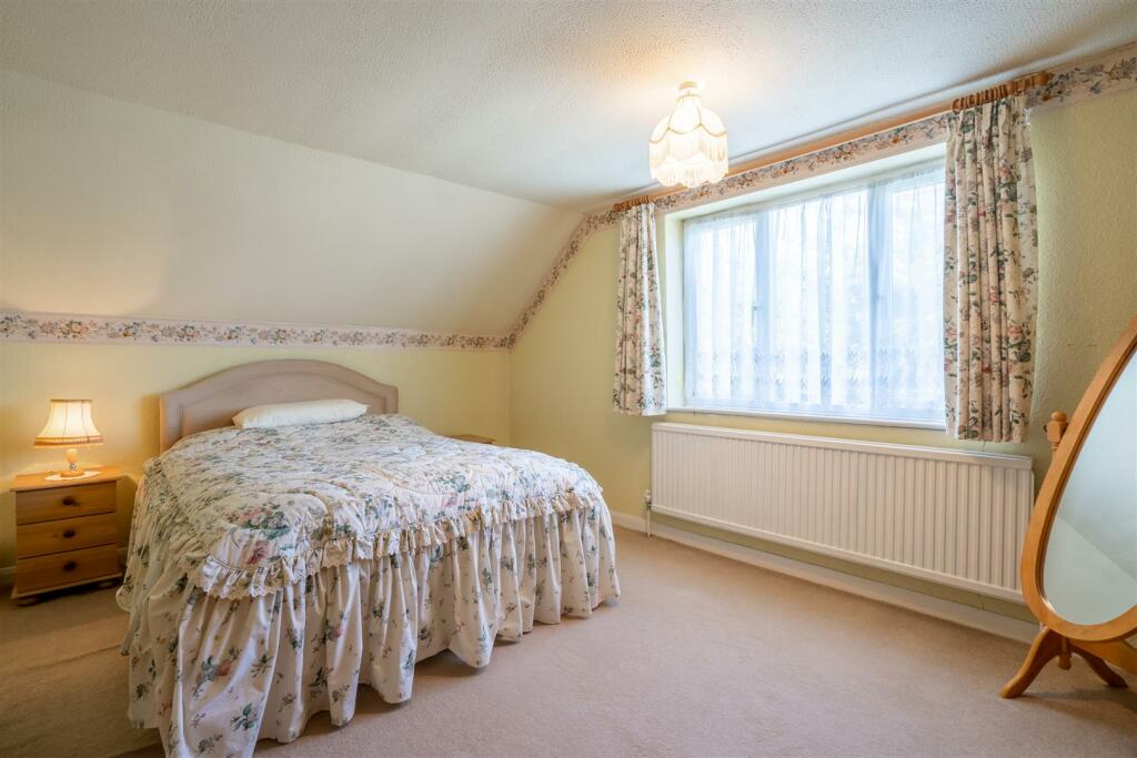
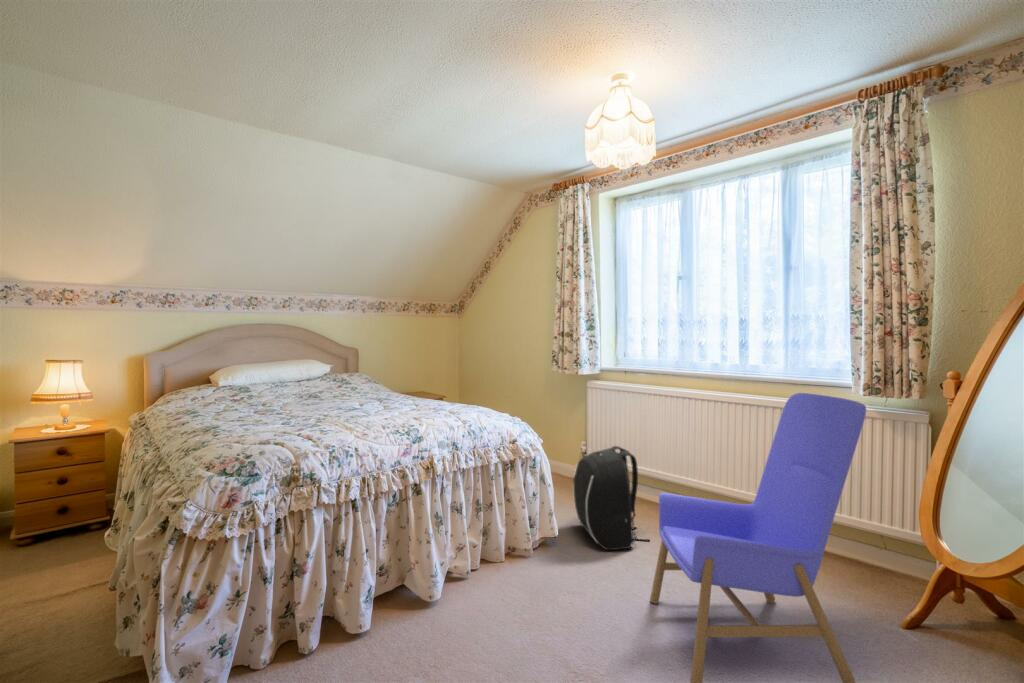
+ backpack (611, 492)
+ armchair (756, 518)
